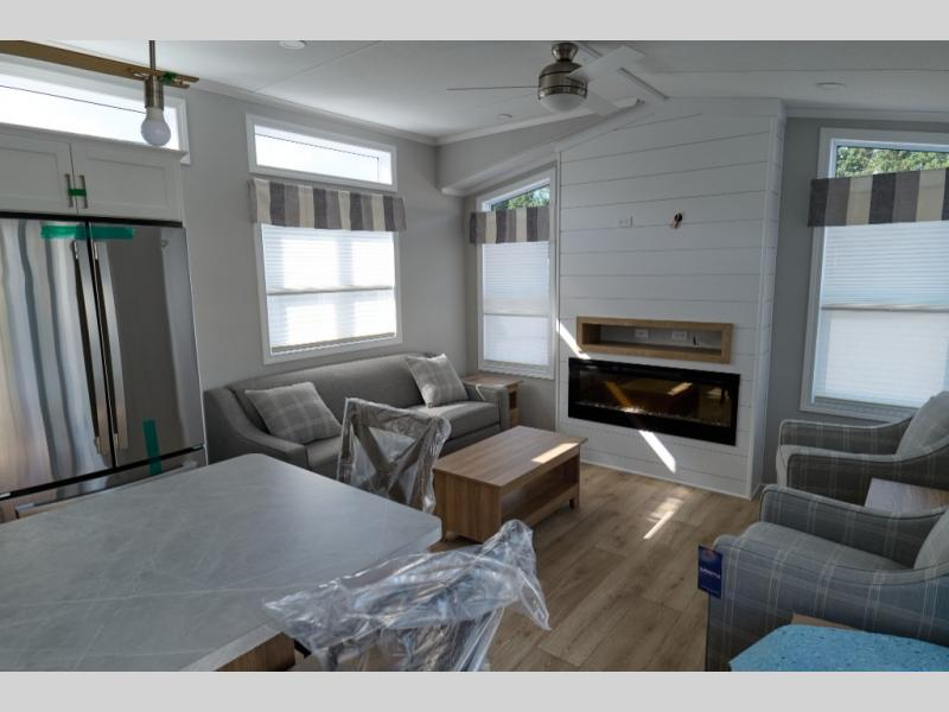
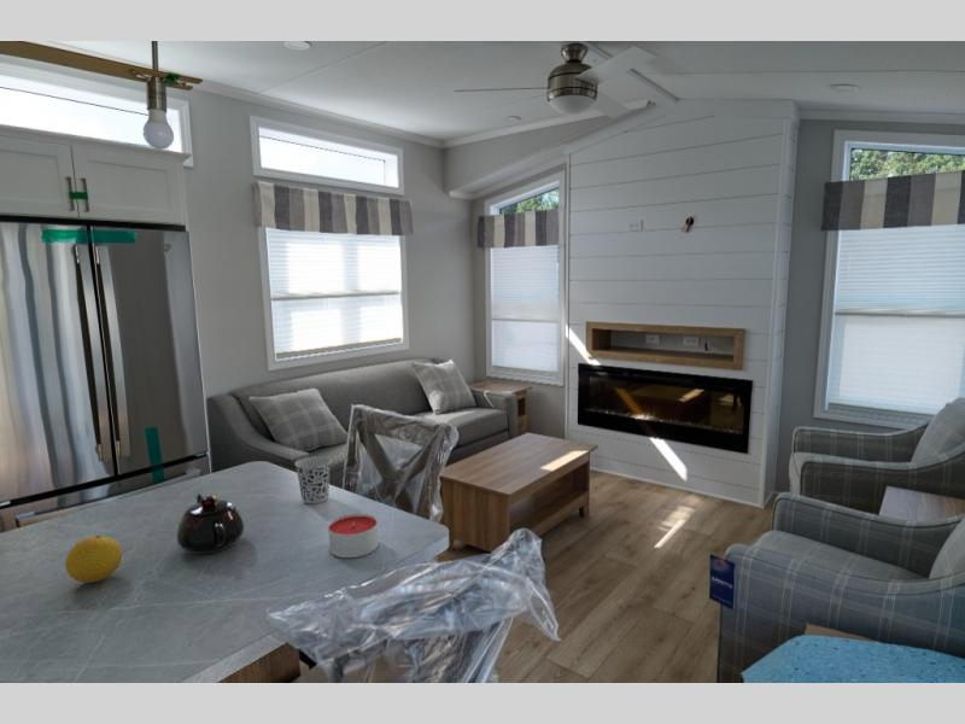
+ teapot (209, 520)
+ cup (314, 480)
+ candle (352, 533)
+ fruit (94, 559)
